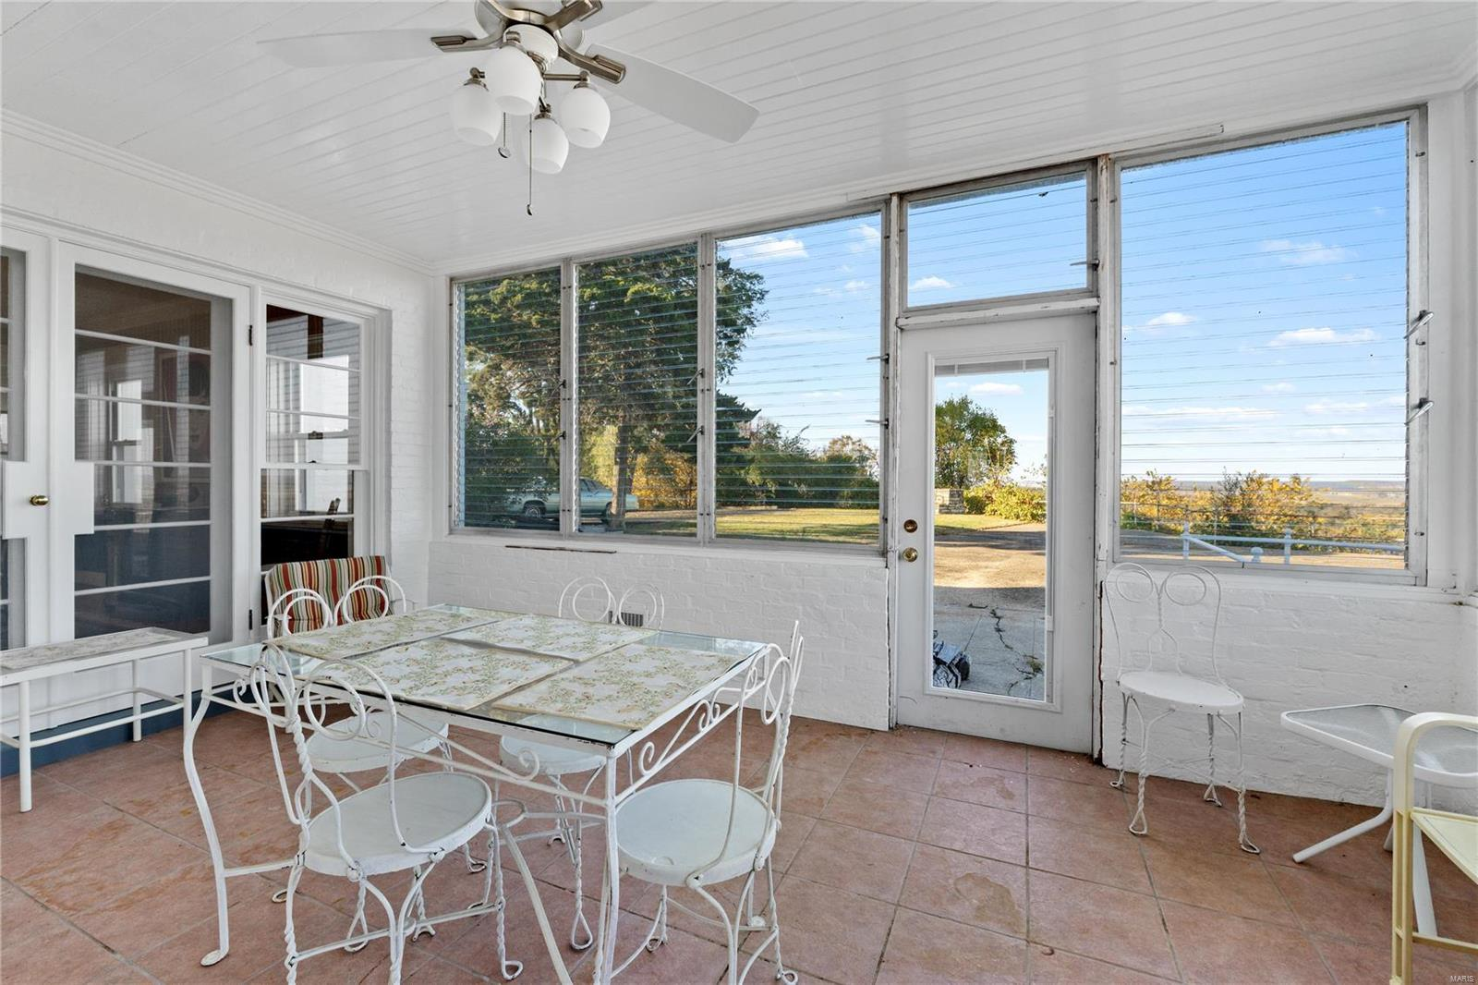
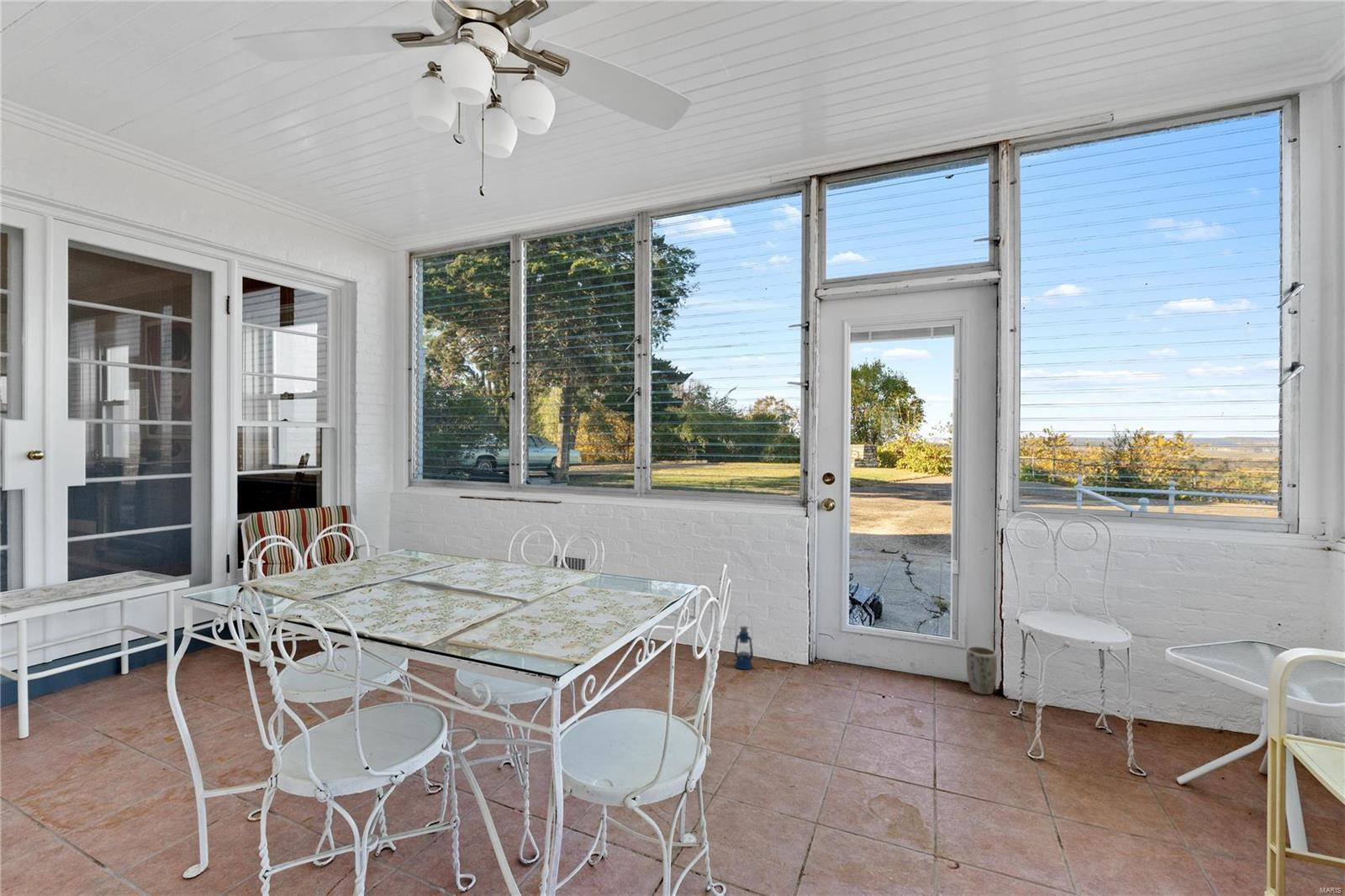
+ plant pot (981, 670)
+ lantern (743, 639)
